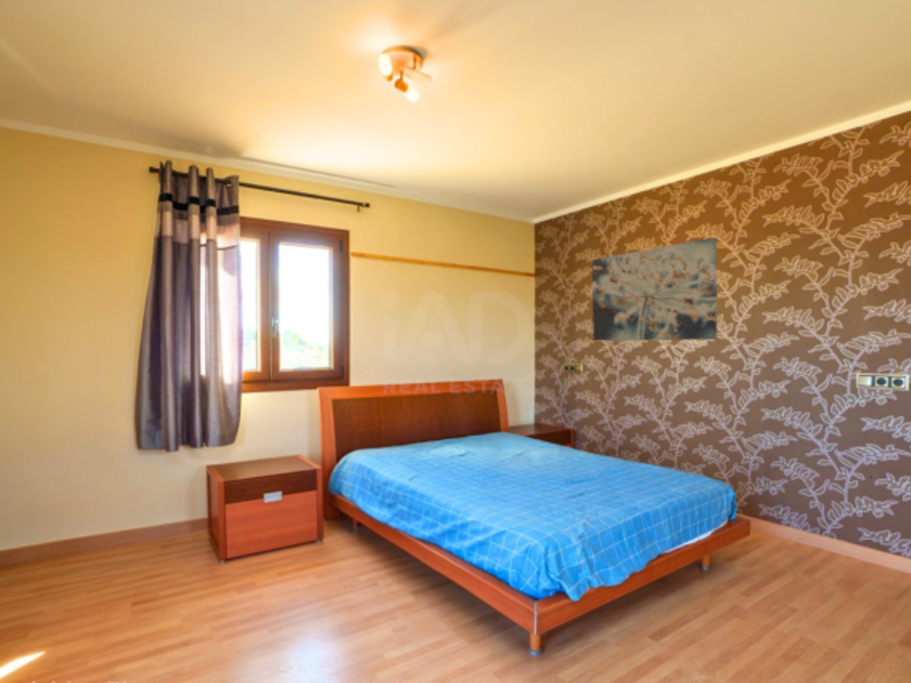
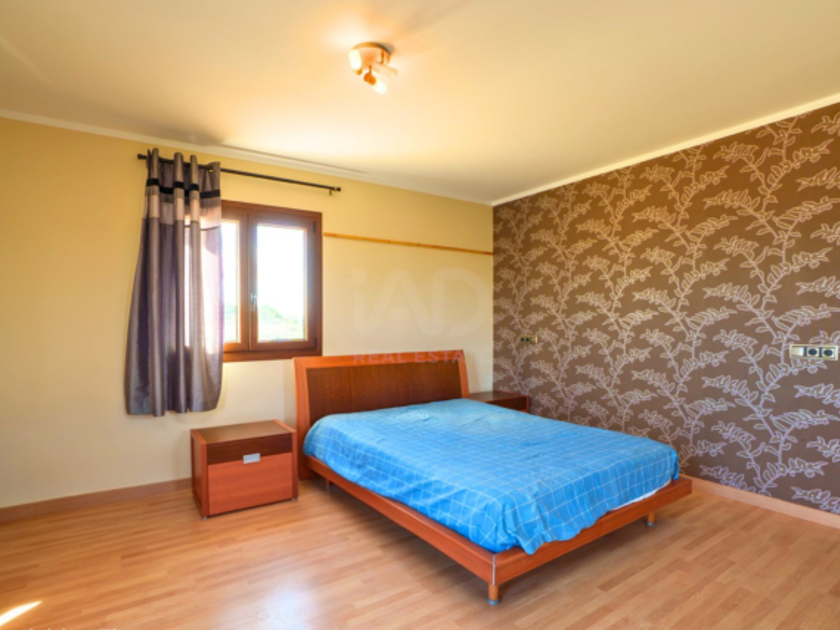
- wall art (647, 295)
